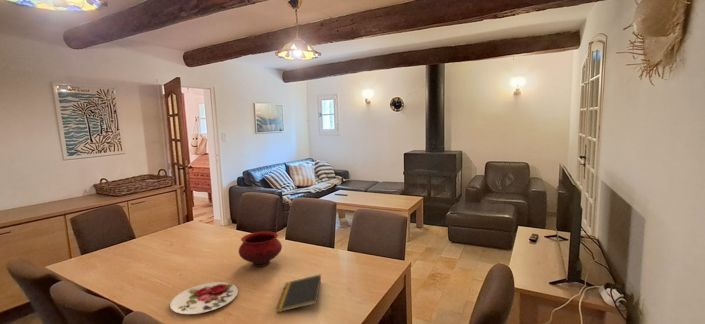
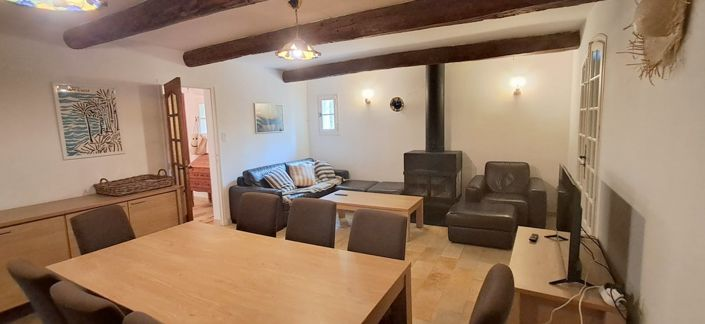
- plate (205, 296)
- bowl (260, 250)
- notepad (300, 292)
